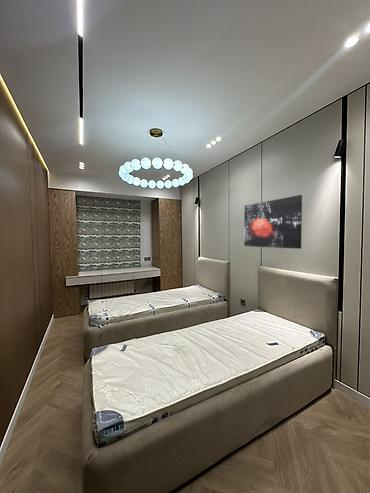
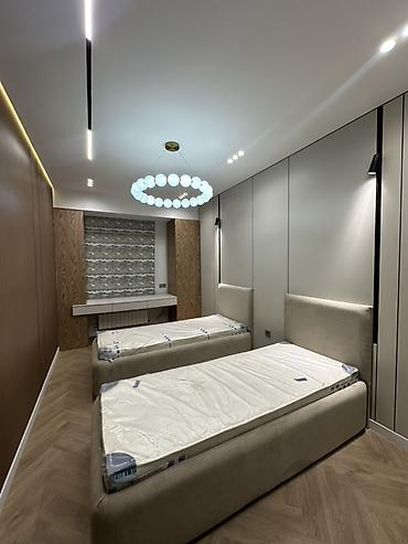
- wall art (269, 224)
